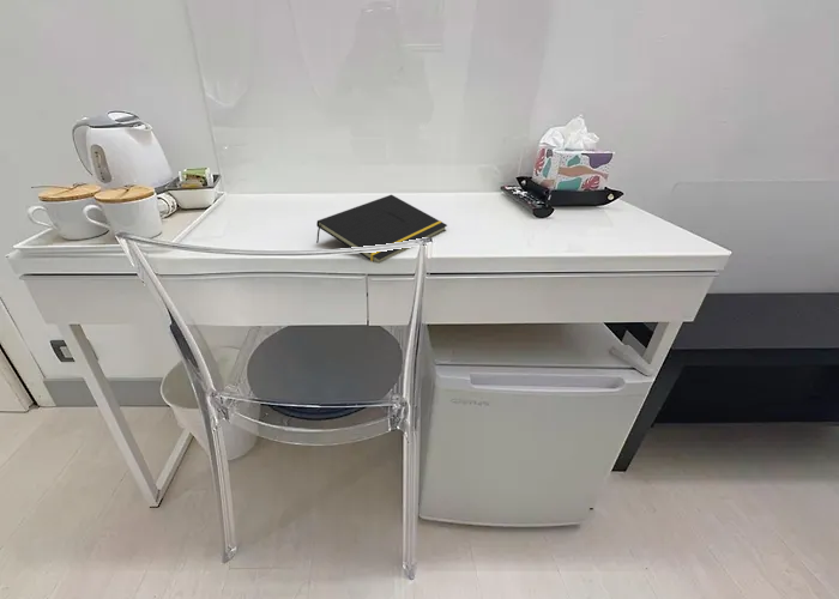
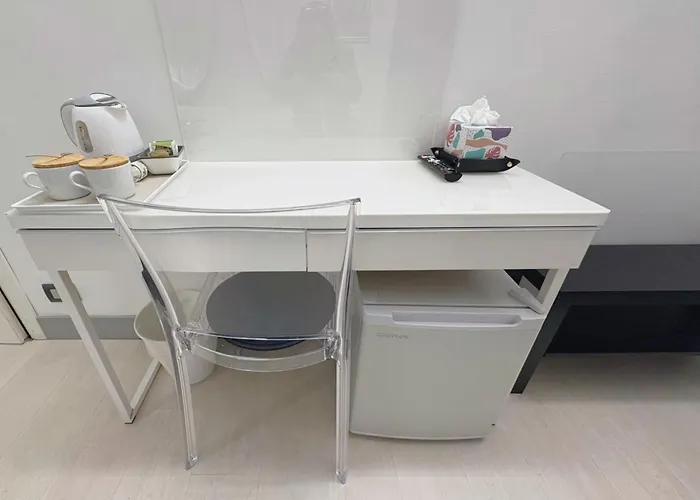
- notepad (385, 225)
